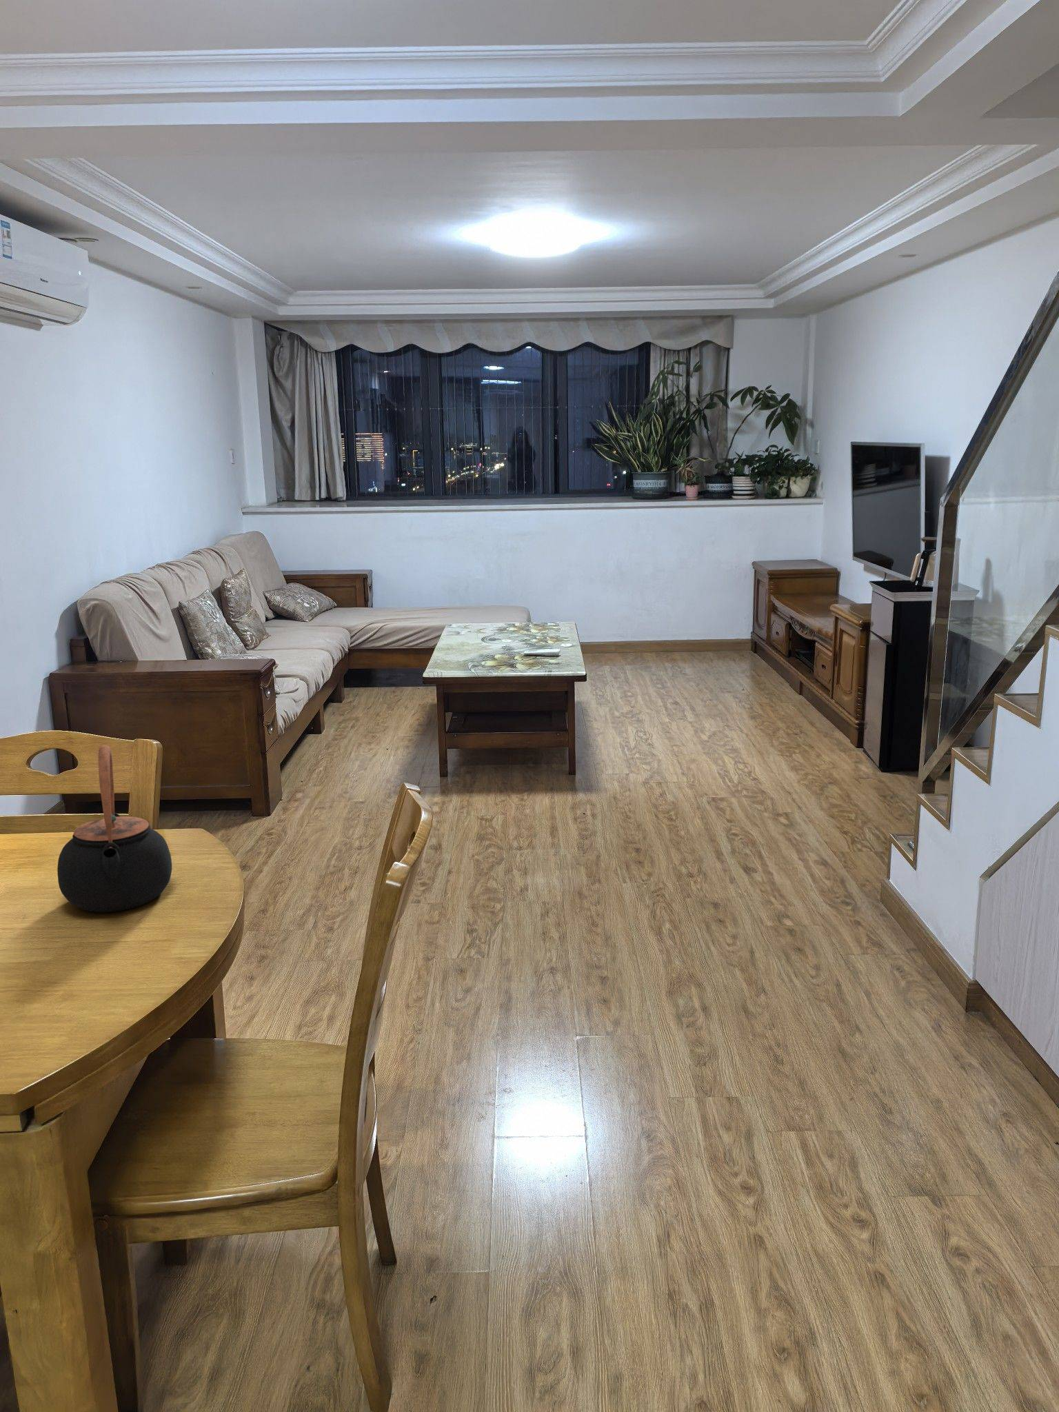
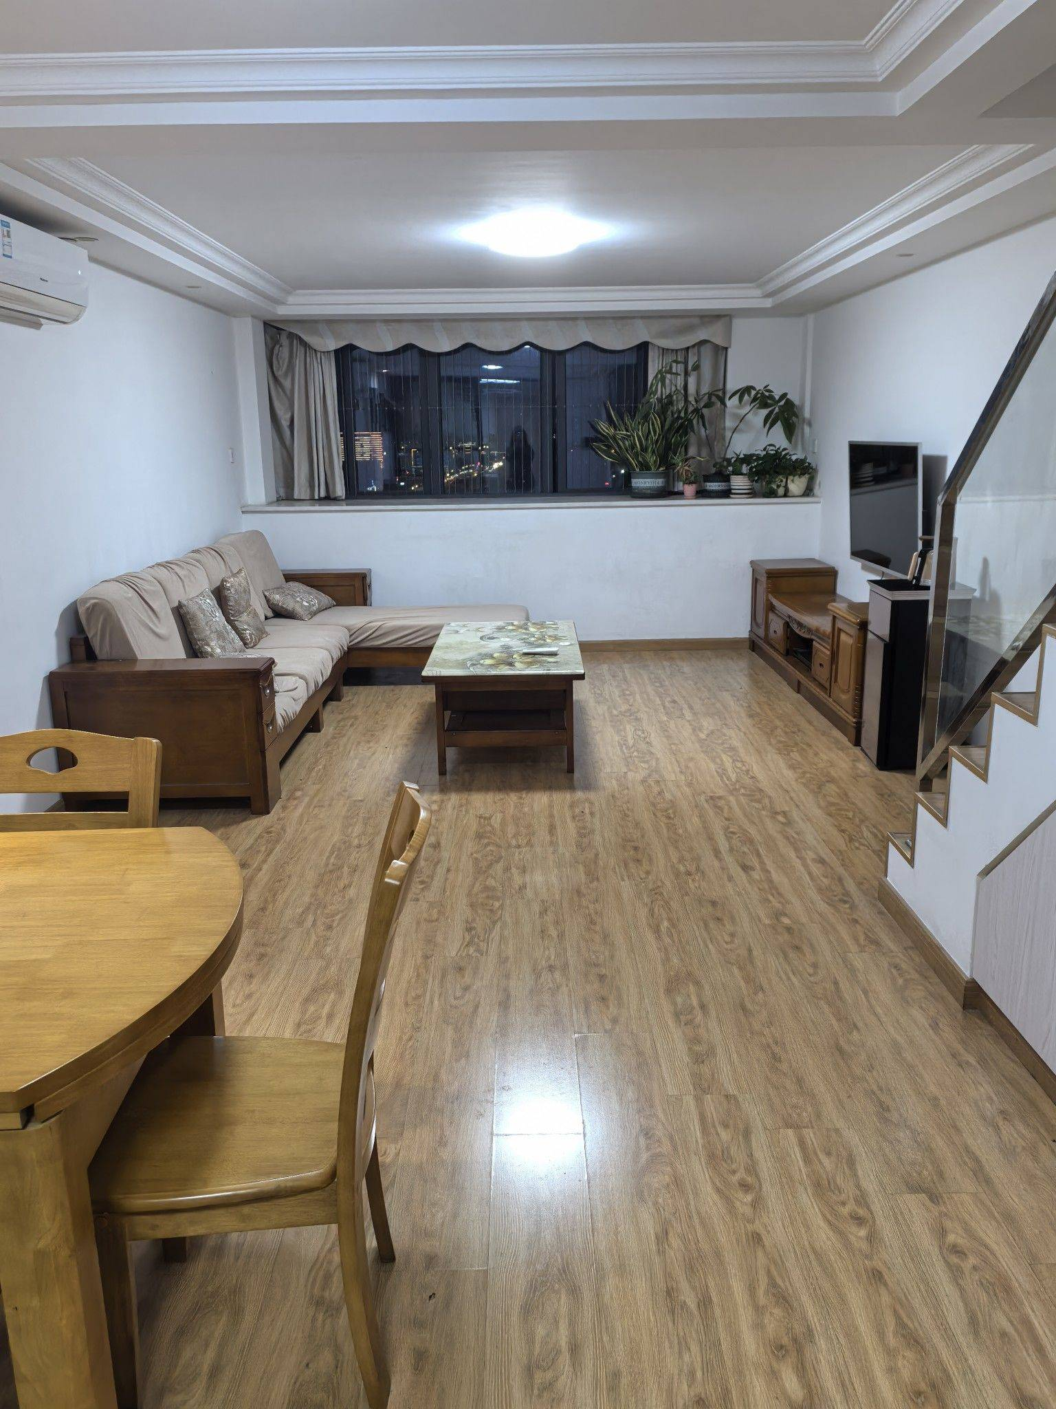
- teapot (110, 826)
